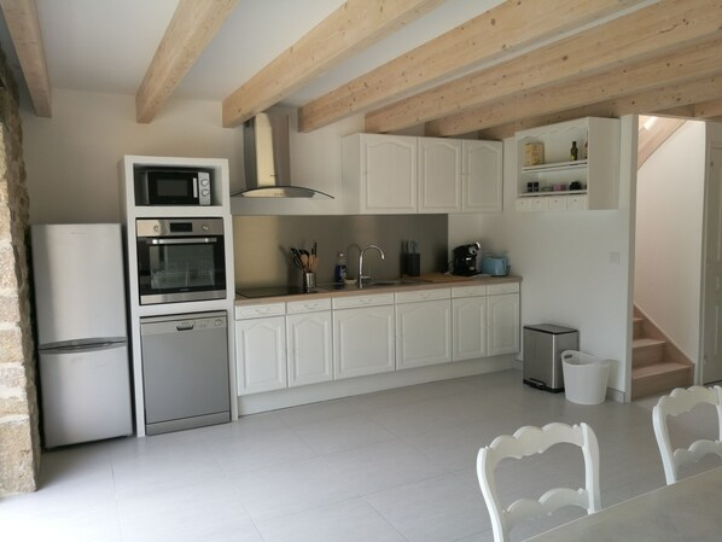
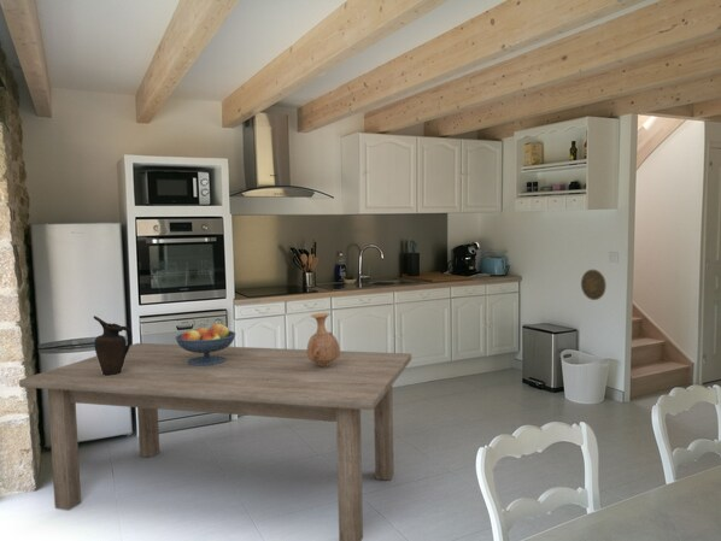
+ dining table (230, 413)
+ decorative plate (592, 284)
+ fruit bowl (206, 342)
+ ceramic pitcher (111, 343)
+ vase (323, 340)
